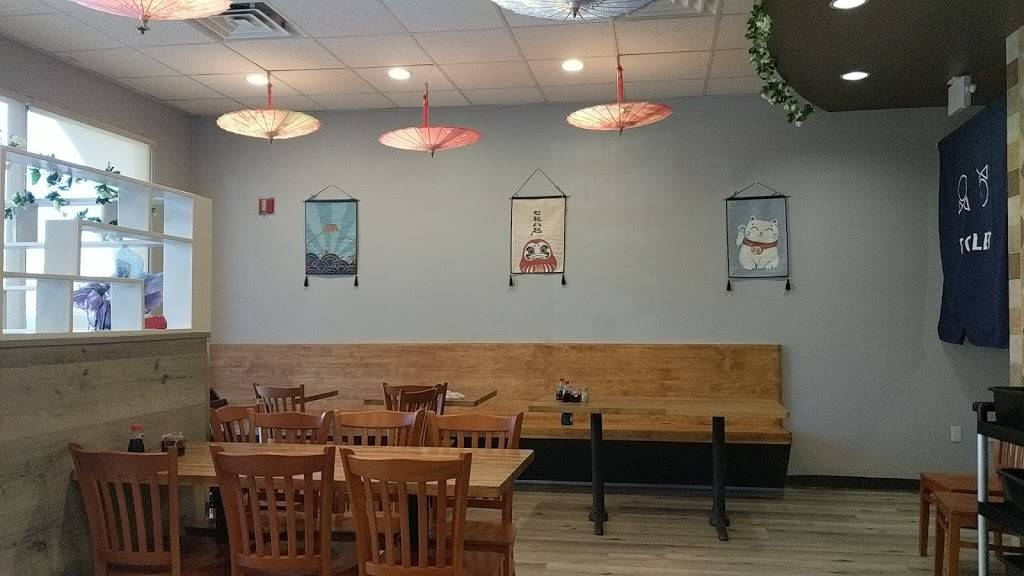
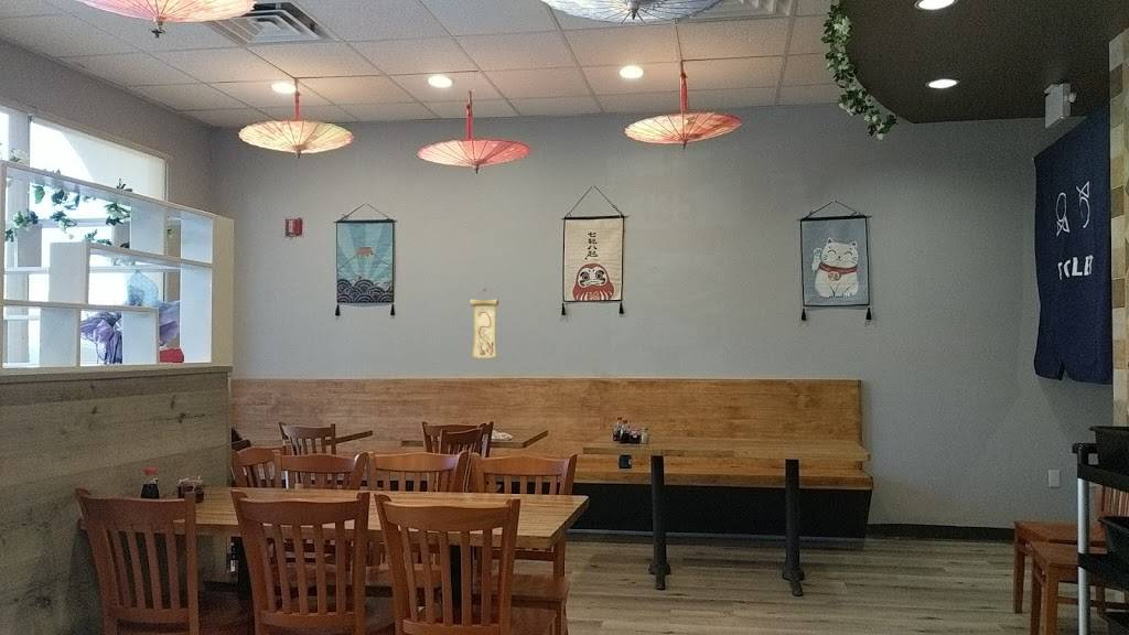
+ wall scroll (484, 323)
